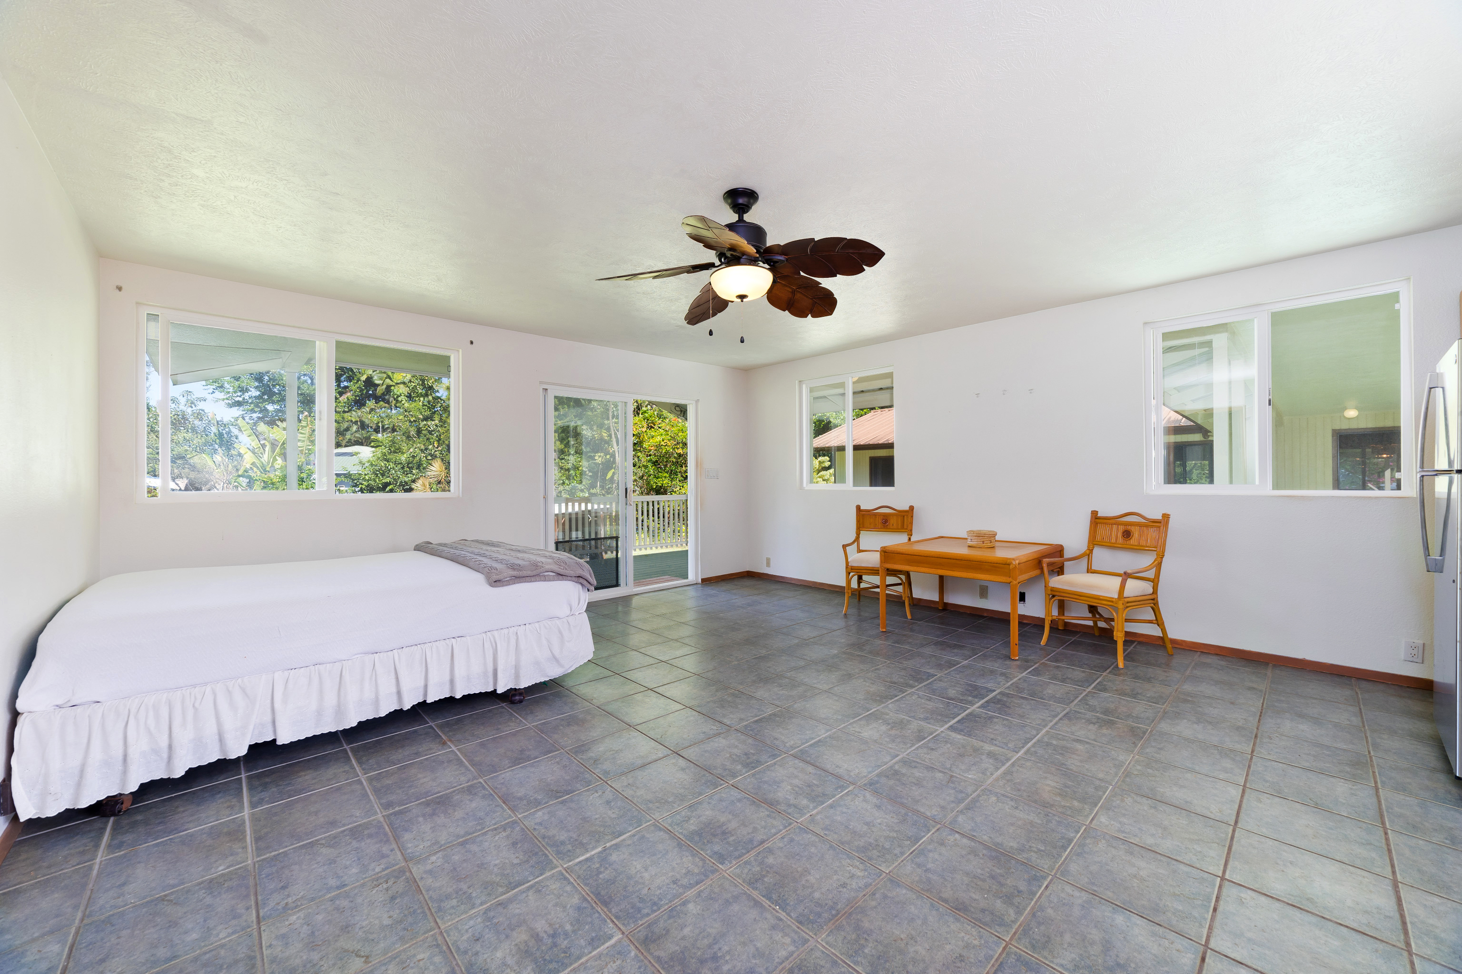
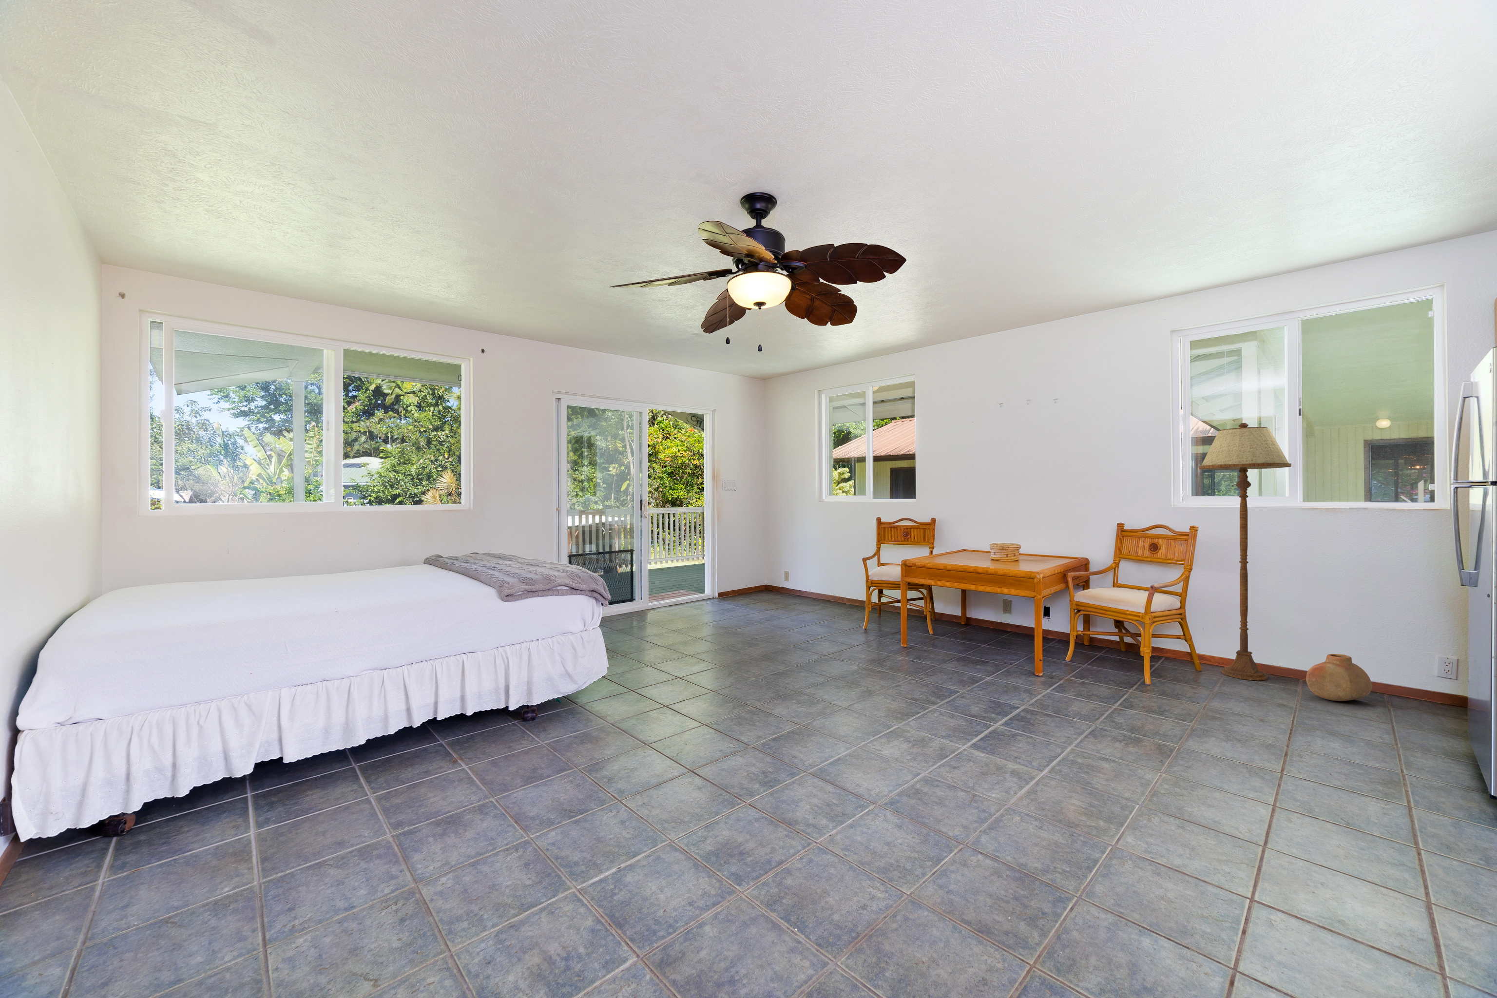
+ floor lamp (1243, 549)
+ vase (1339, 677)
